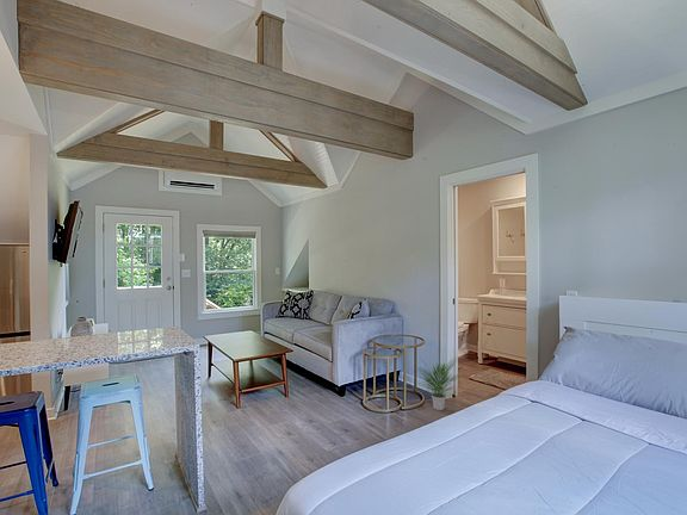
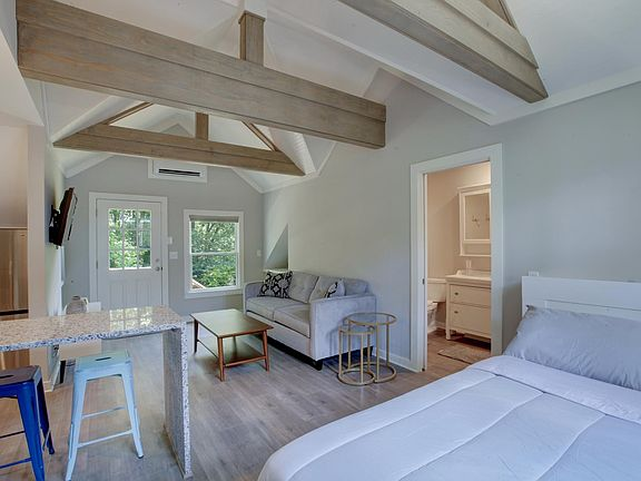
- potted plant (438, 381)
